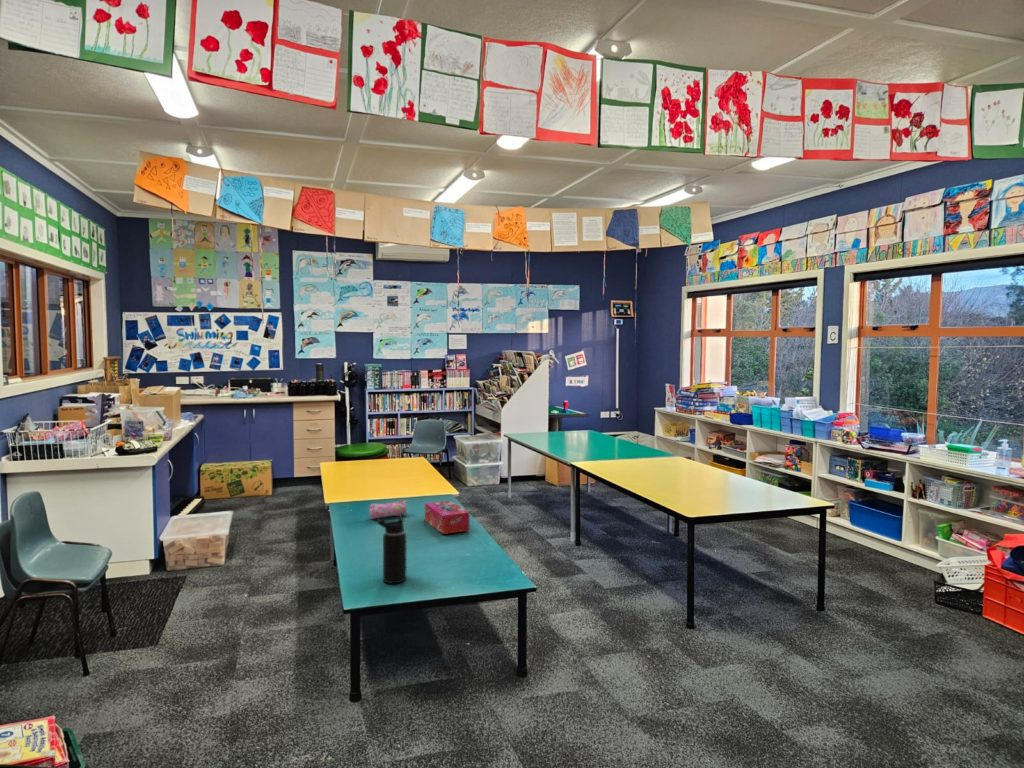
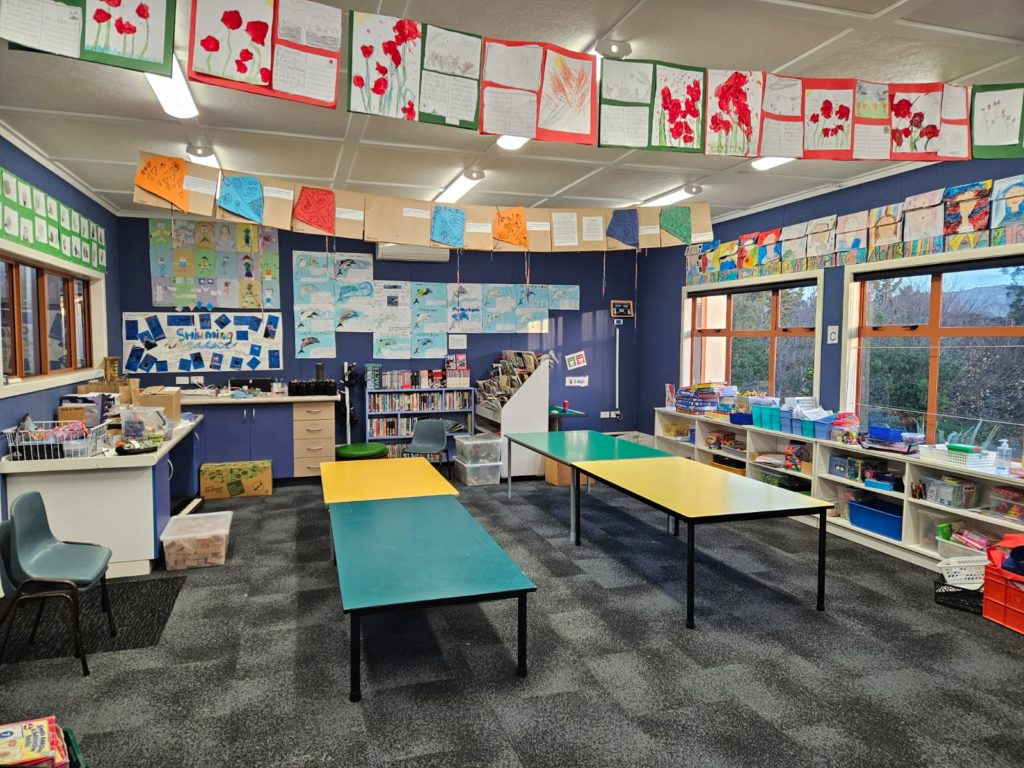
- tissue box (446, 516)
- water bottle (391, 546)
- pencil case (388, 509)
